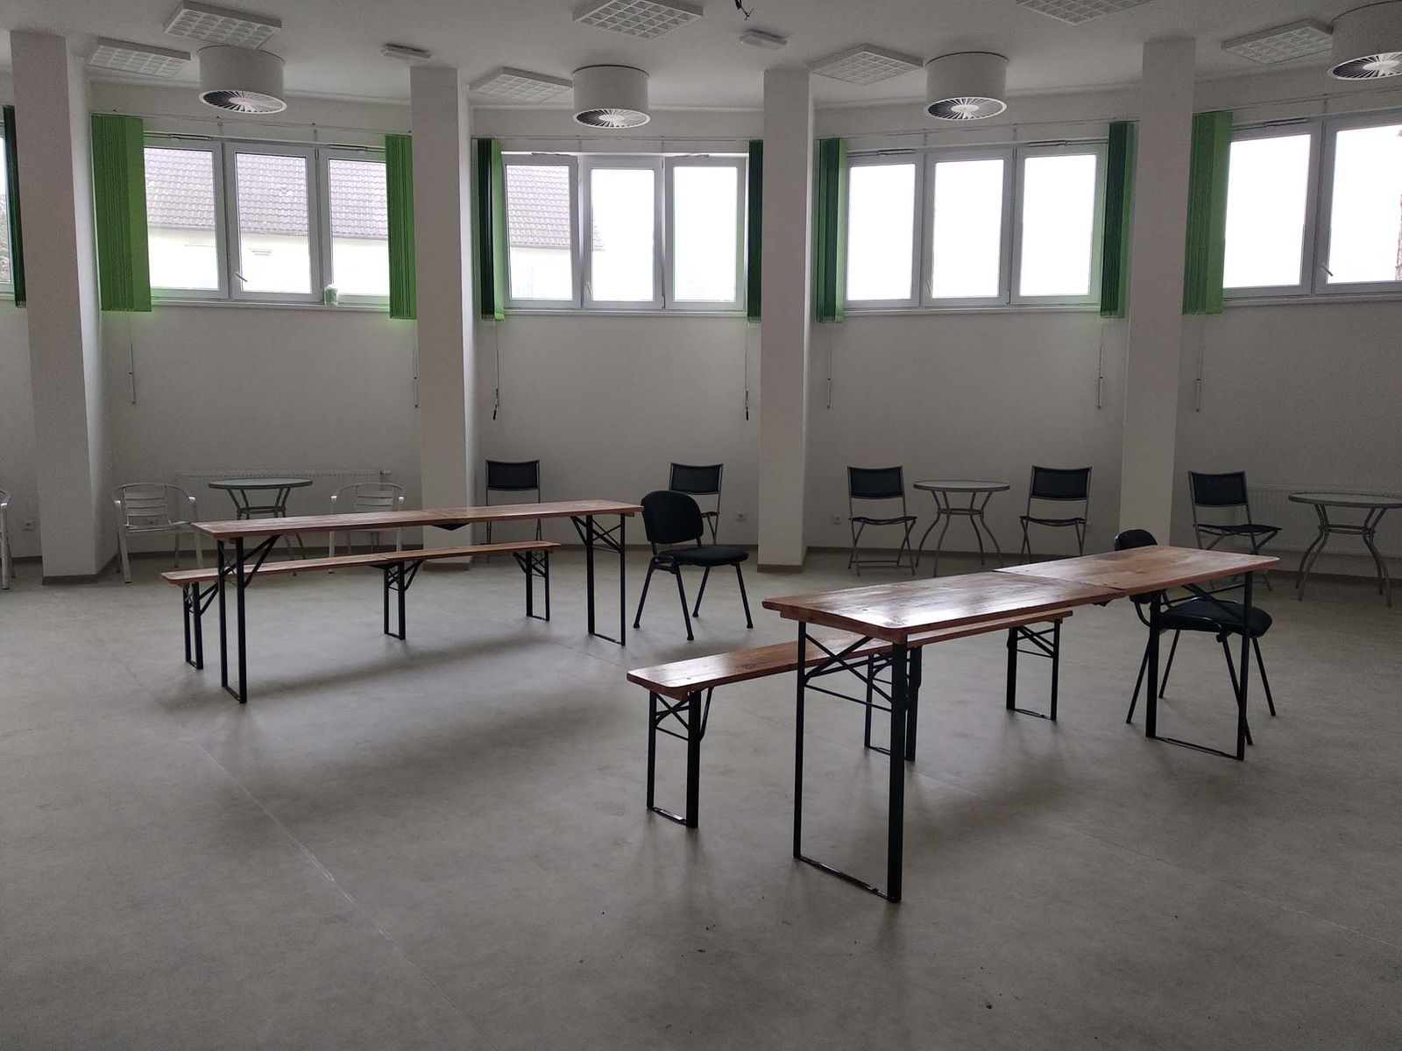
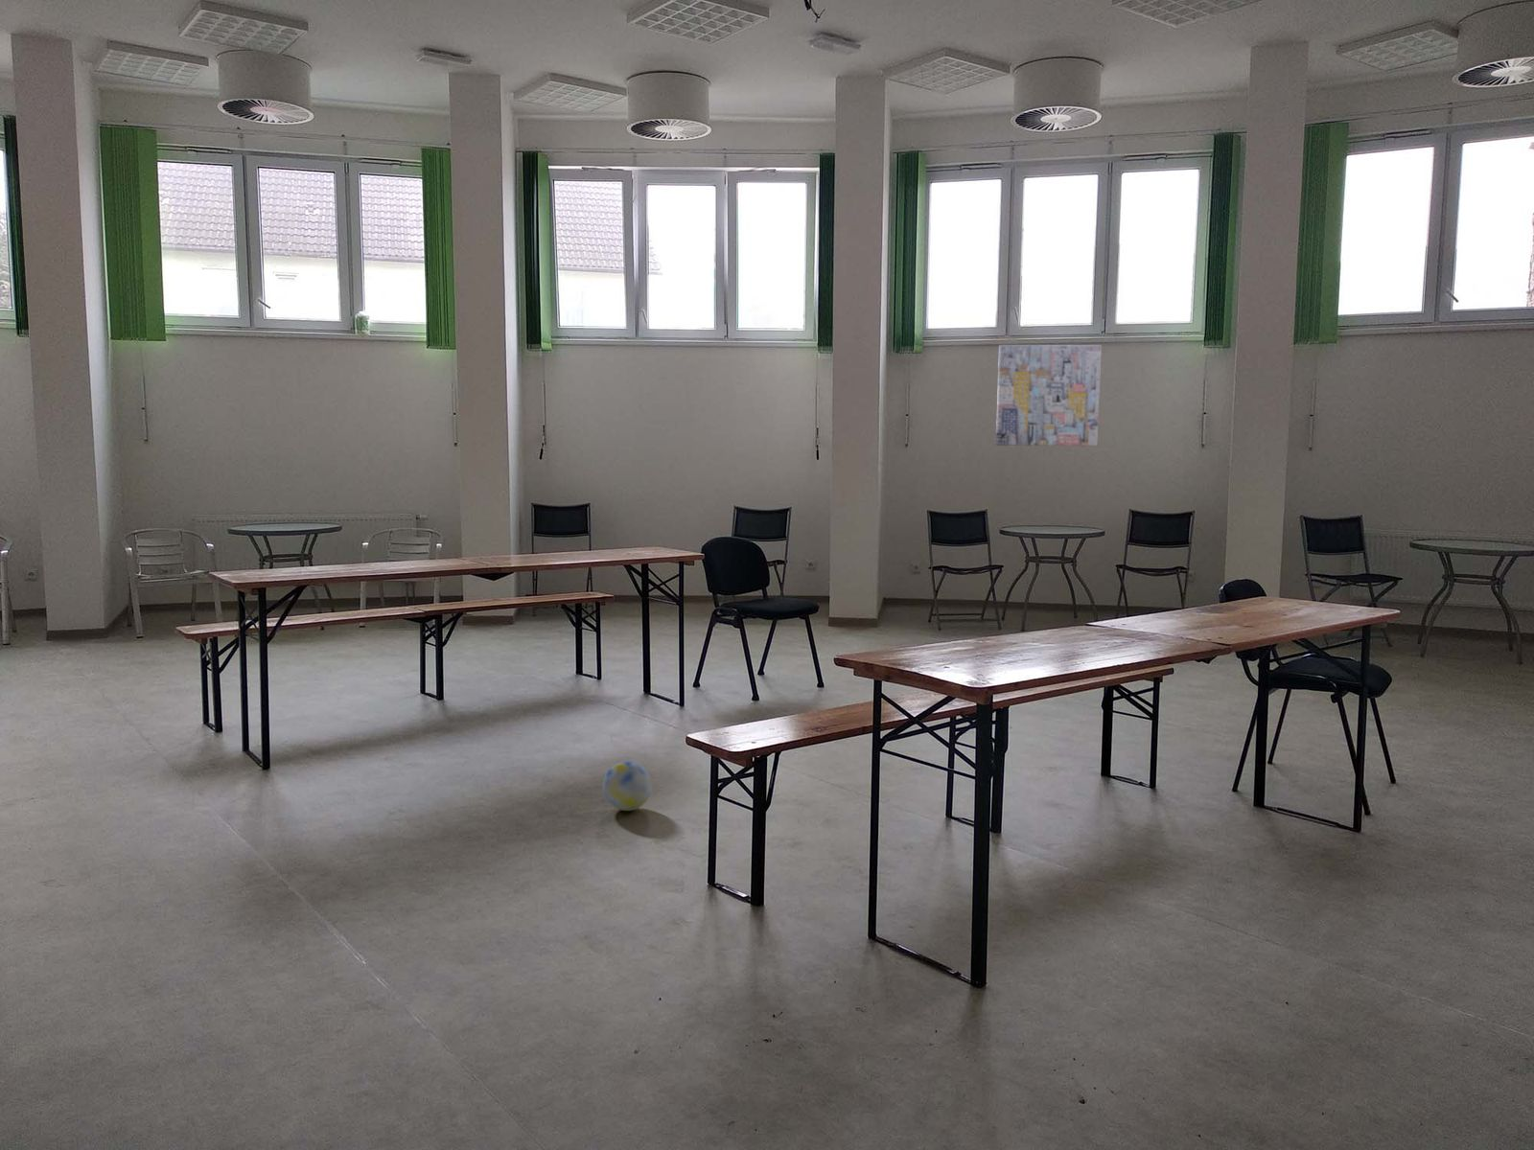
+ ball (627, 786)
+ wall art (1048, 395)
